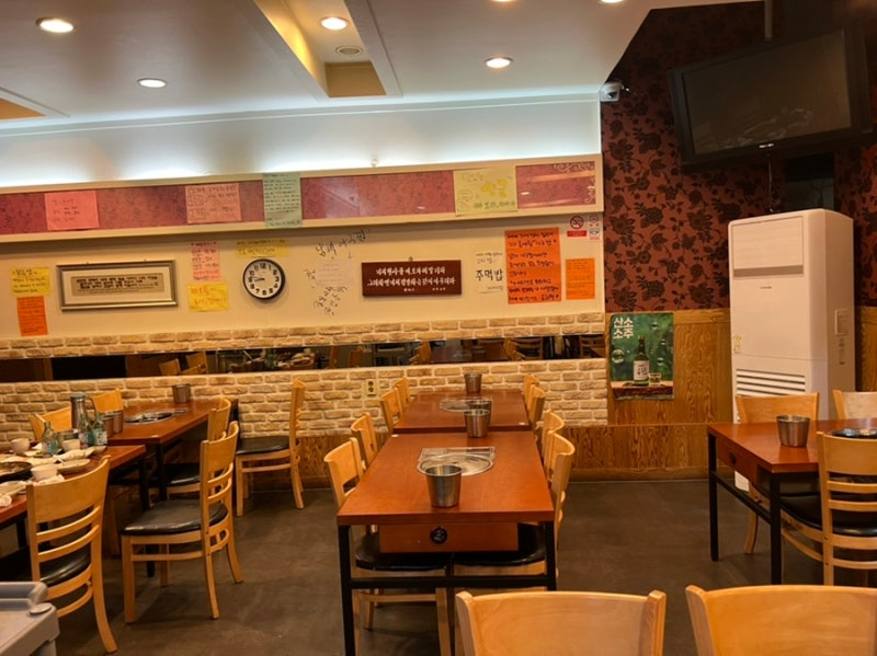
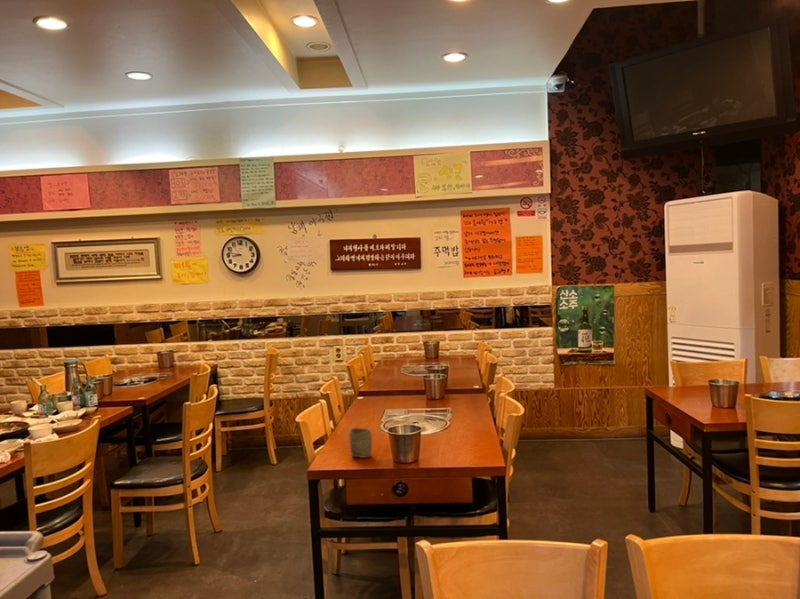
+ cup (360, 442)
